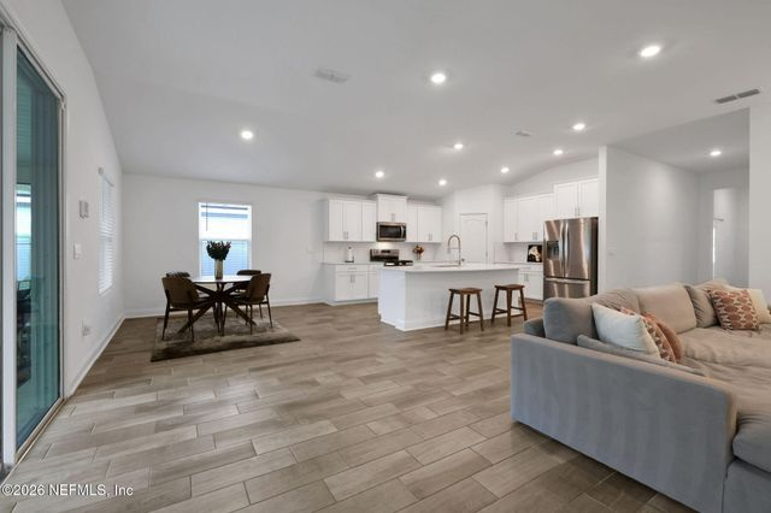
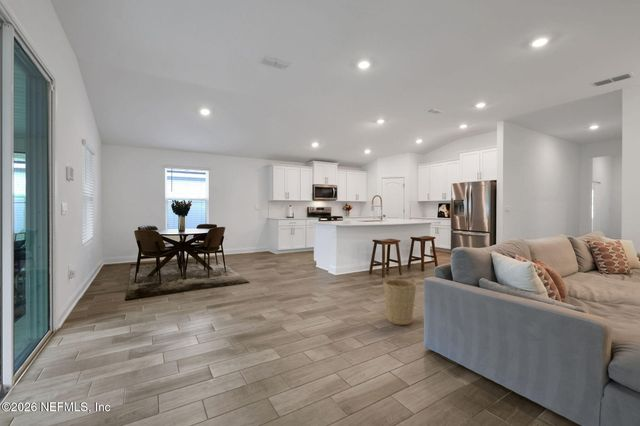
+ basket (399, 297)
